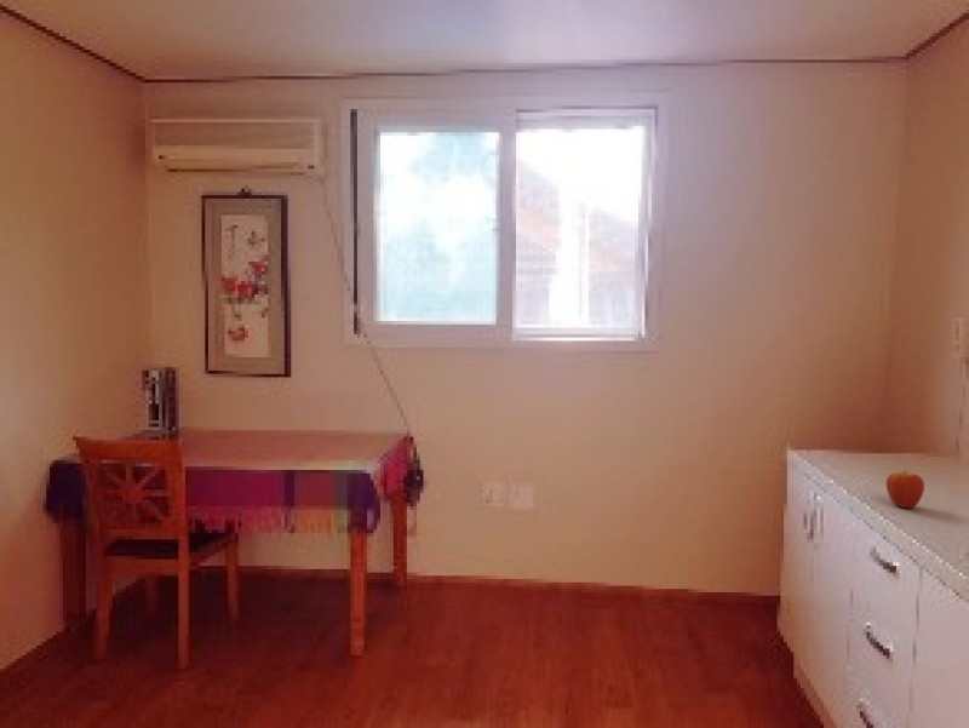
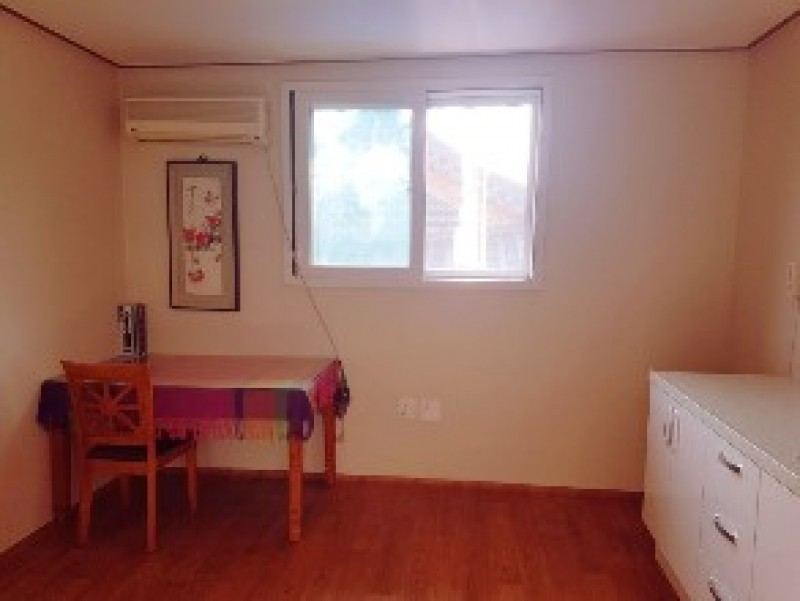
- fruit (905, 487)
